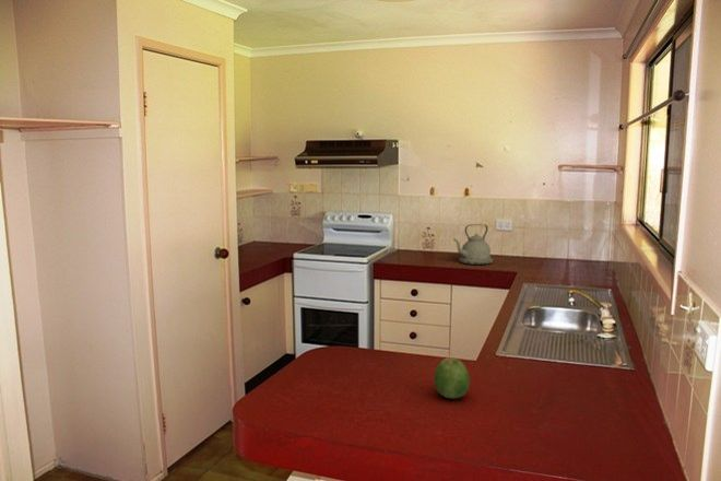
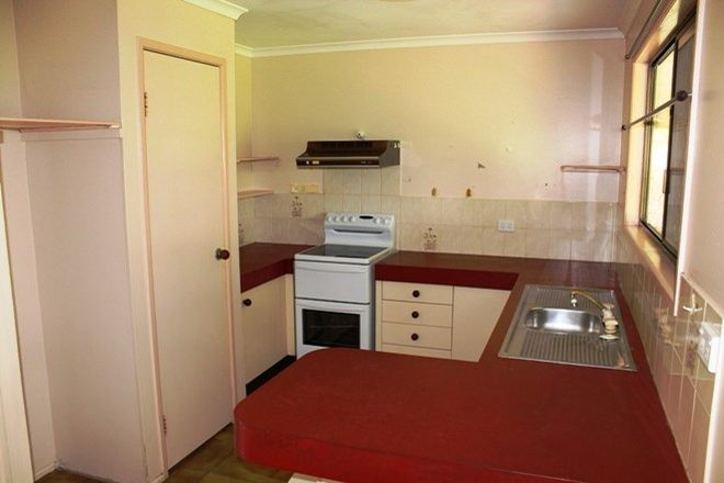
- kettle (474, 243)
- fruit (451, 376)
